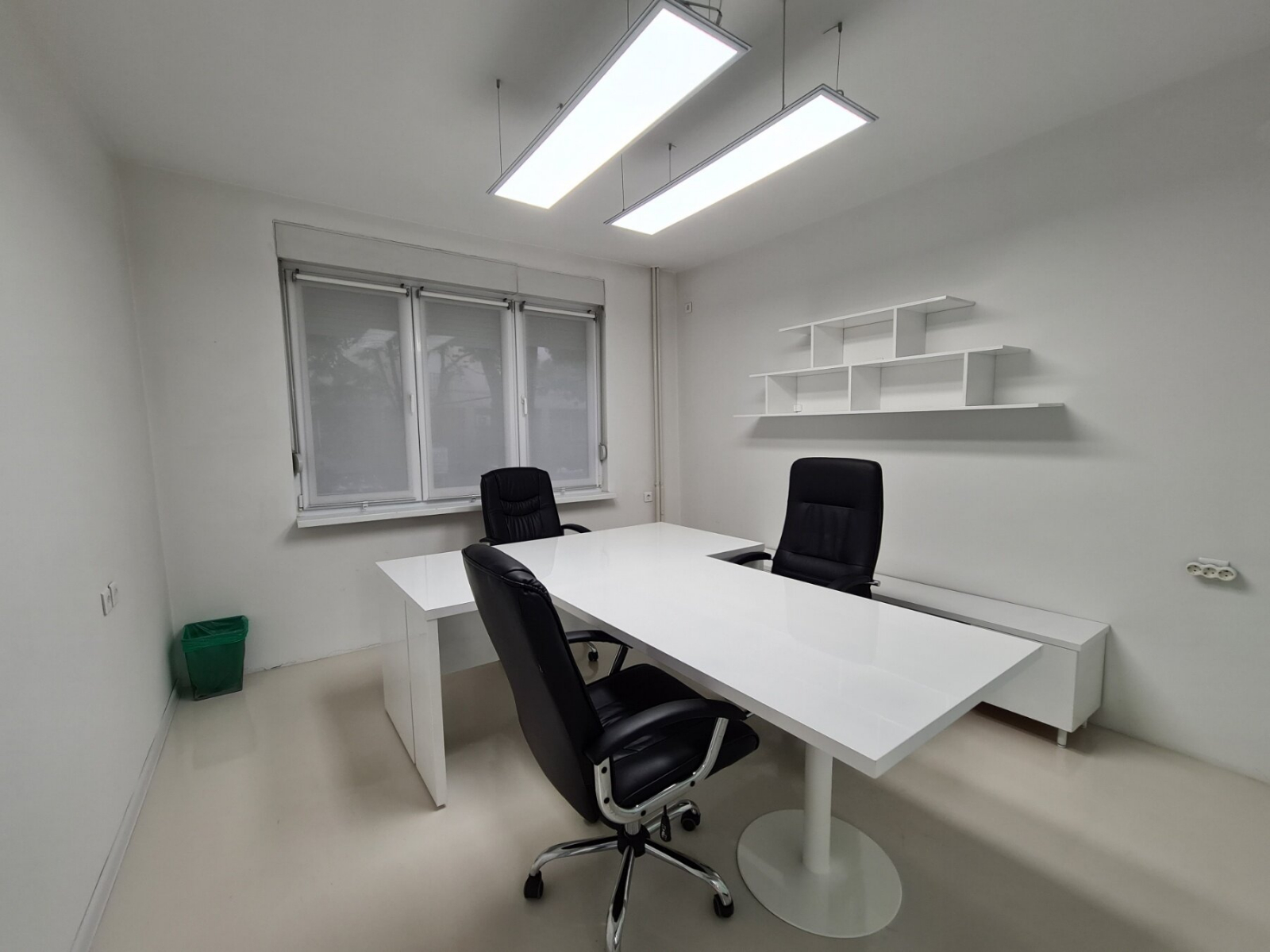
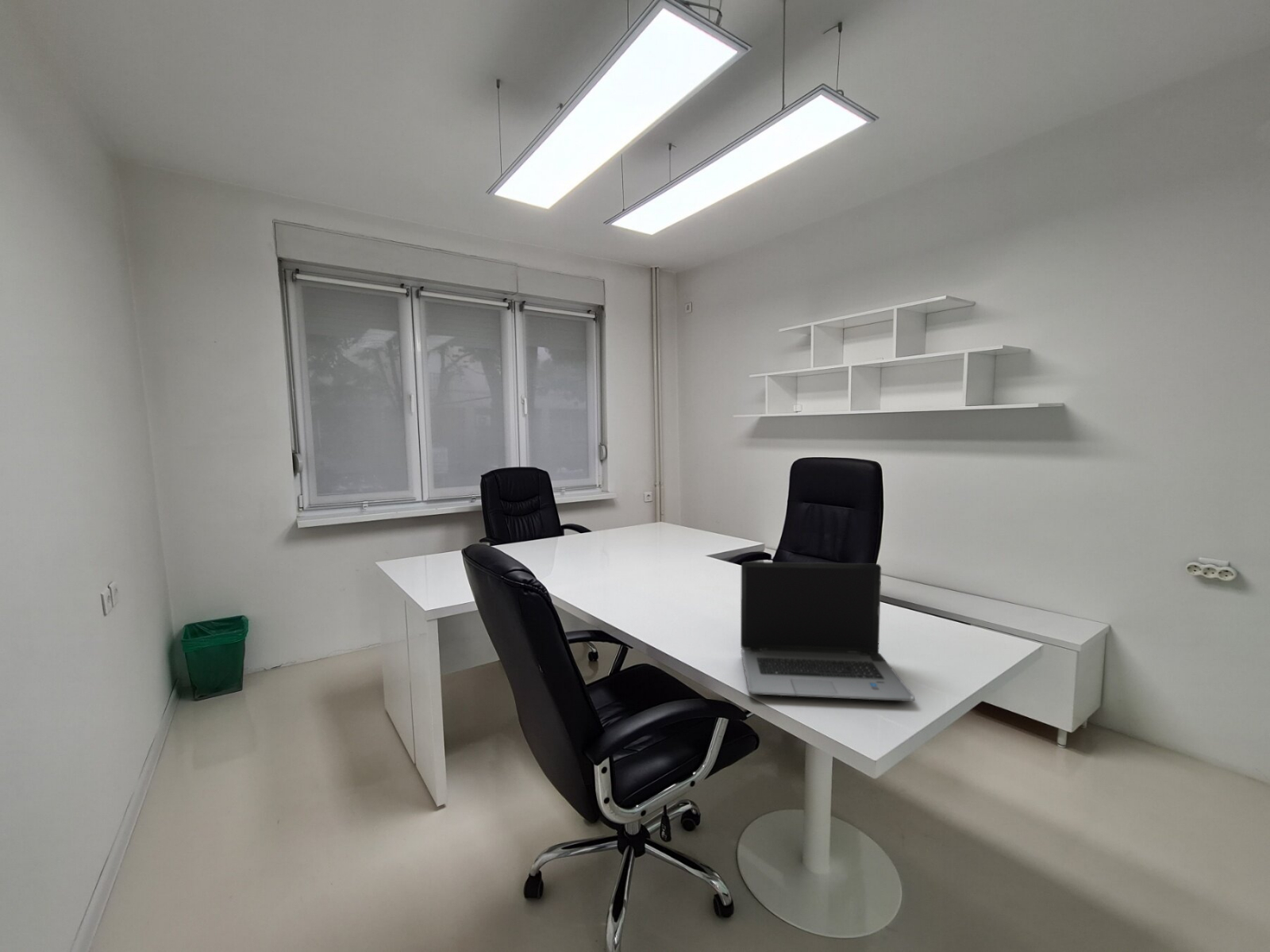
+ laptop computer (819, 627)
